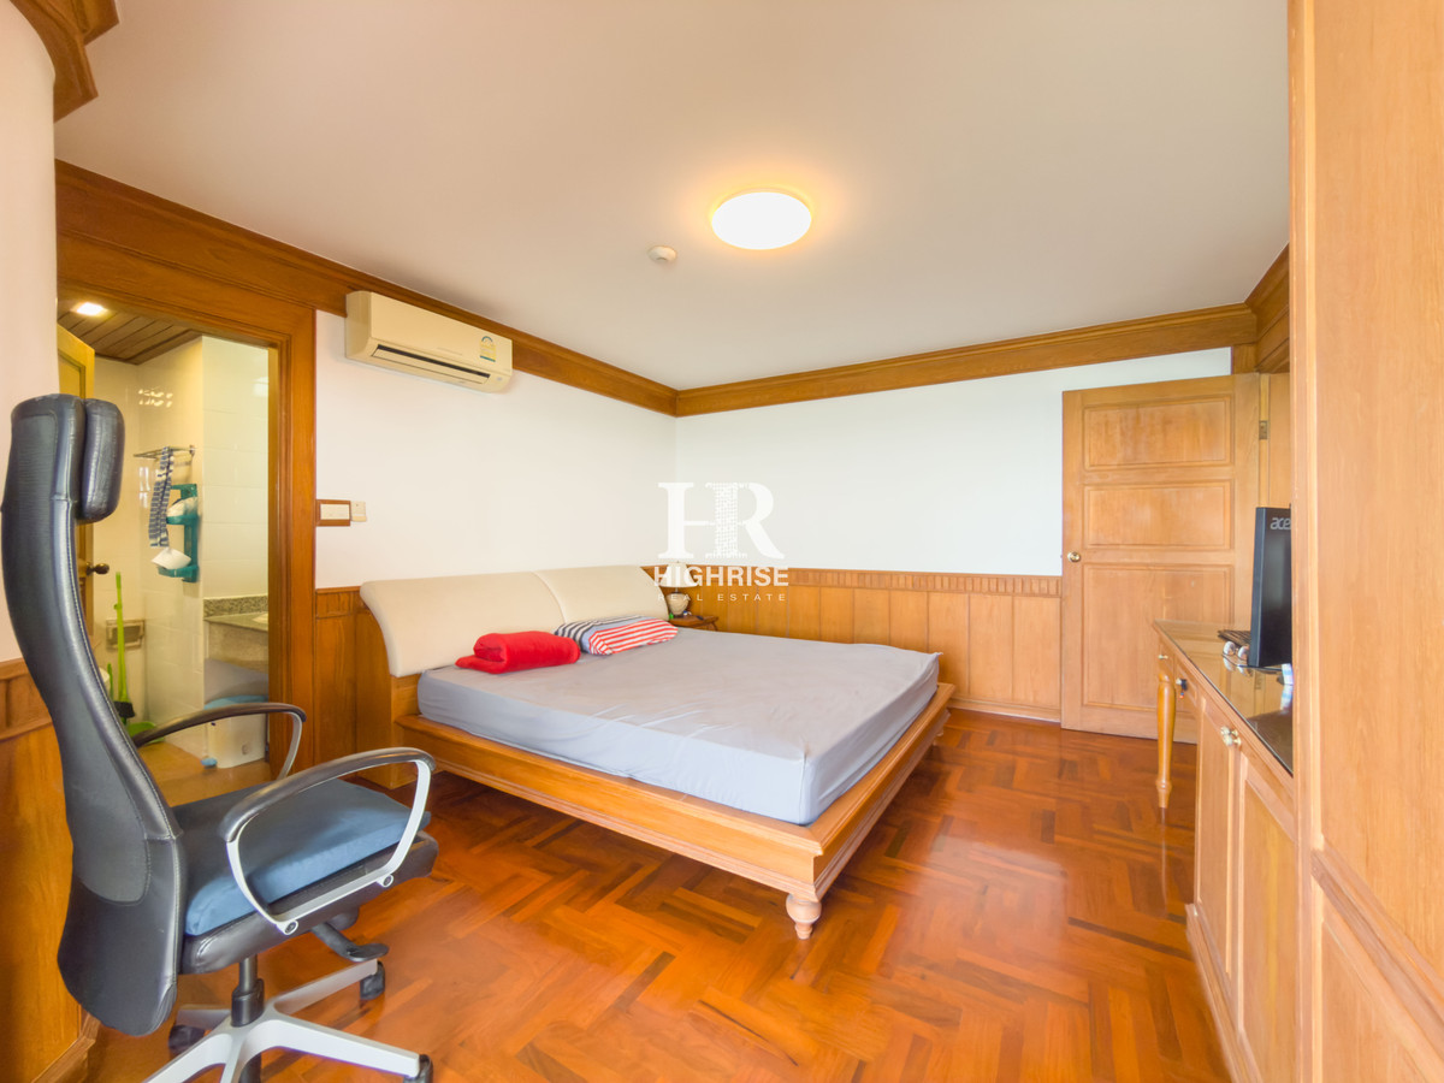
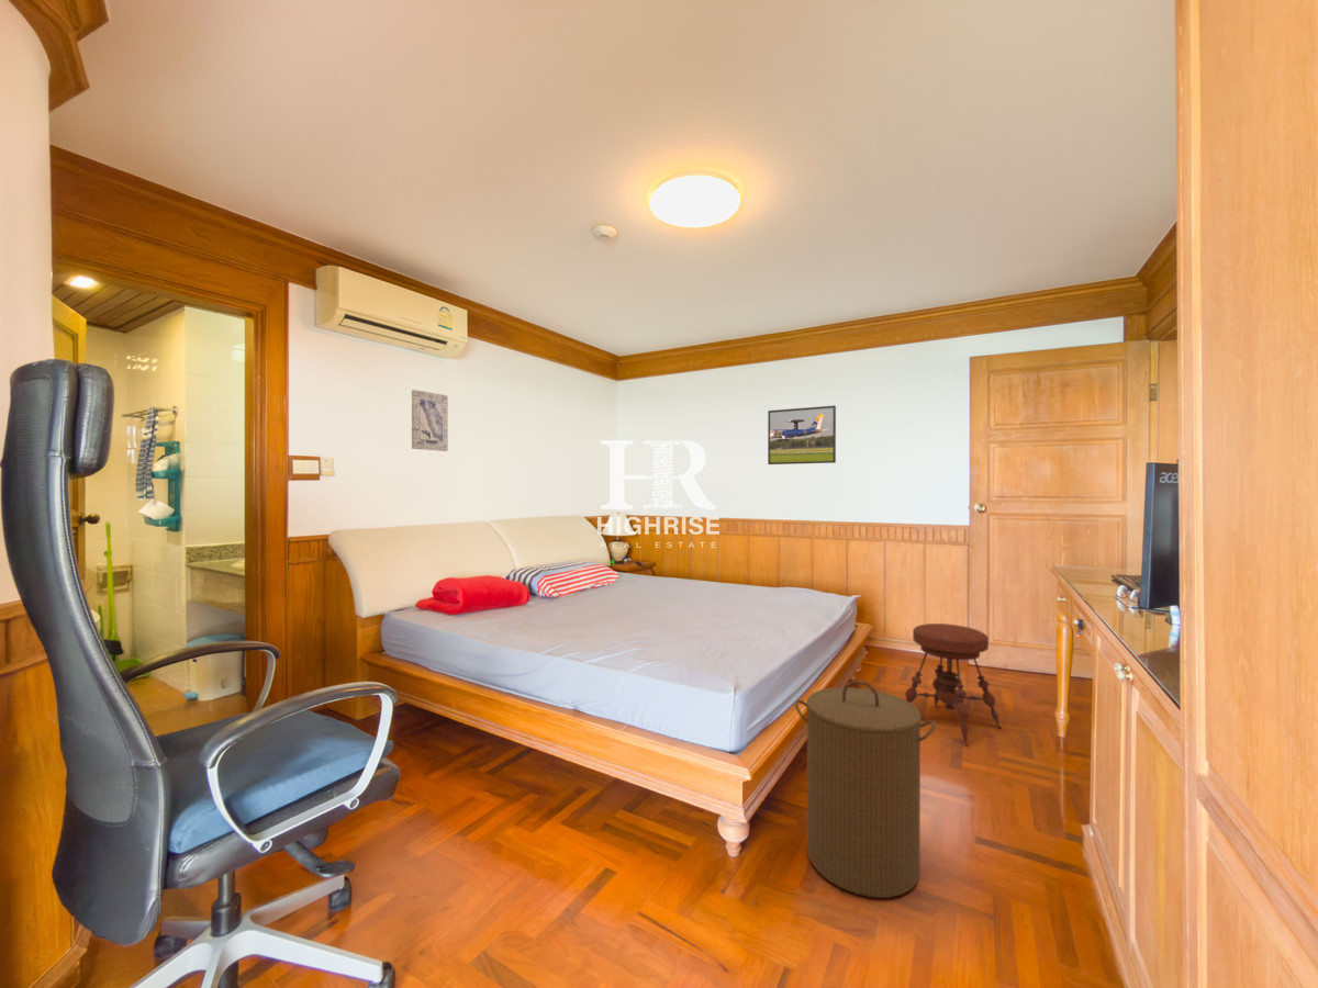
+ wall art (429, 420)
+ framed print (801, 436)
+ stool (949, 676)
+ laundry hamper (861, 771)
